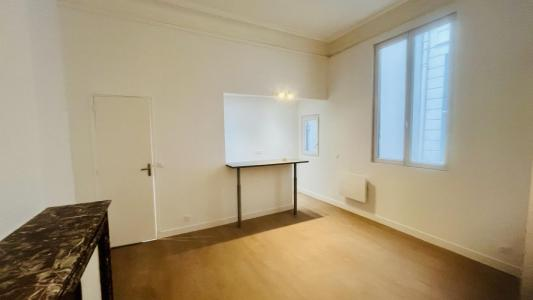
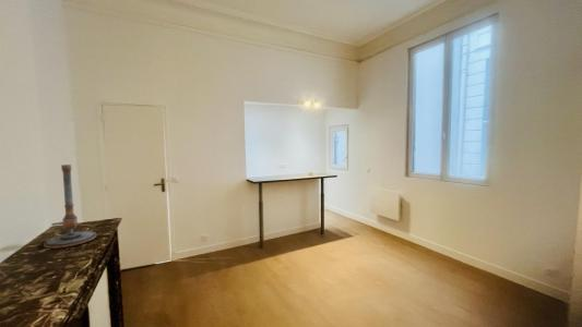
+ candlestick (69, 203)
